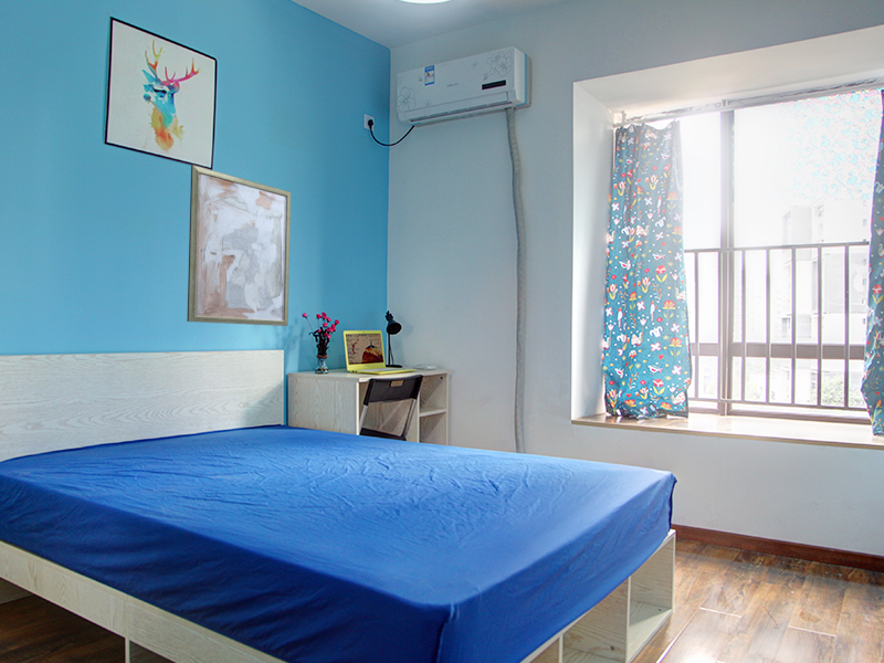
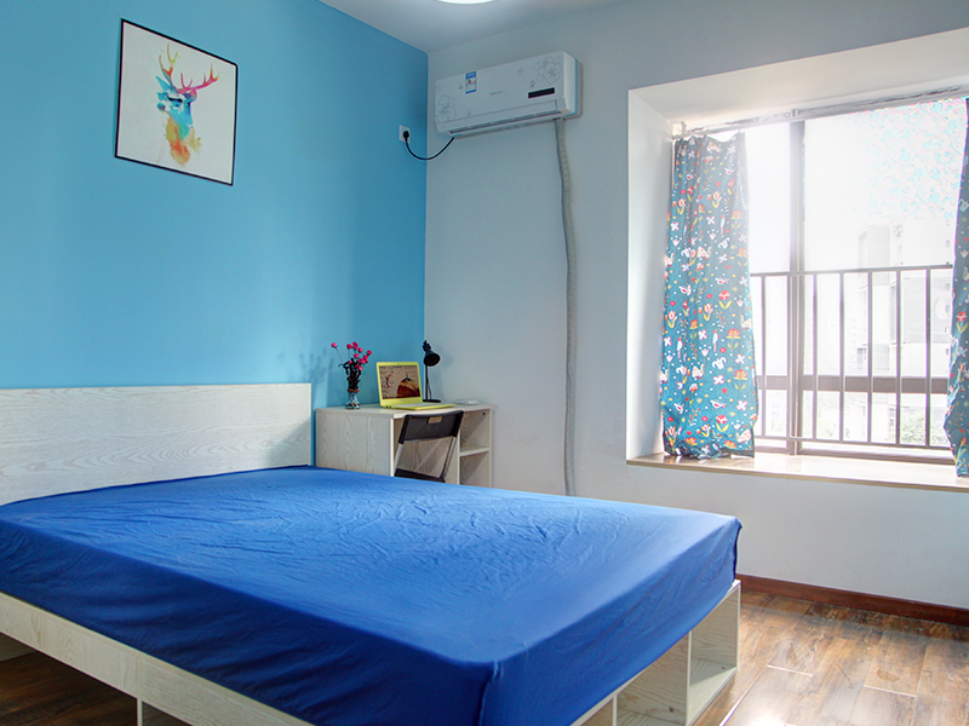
- wall art (243, 251)
